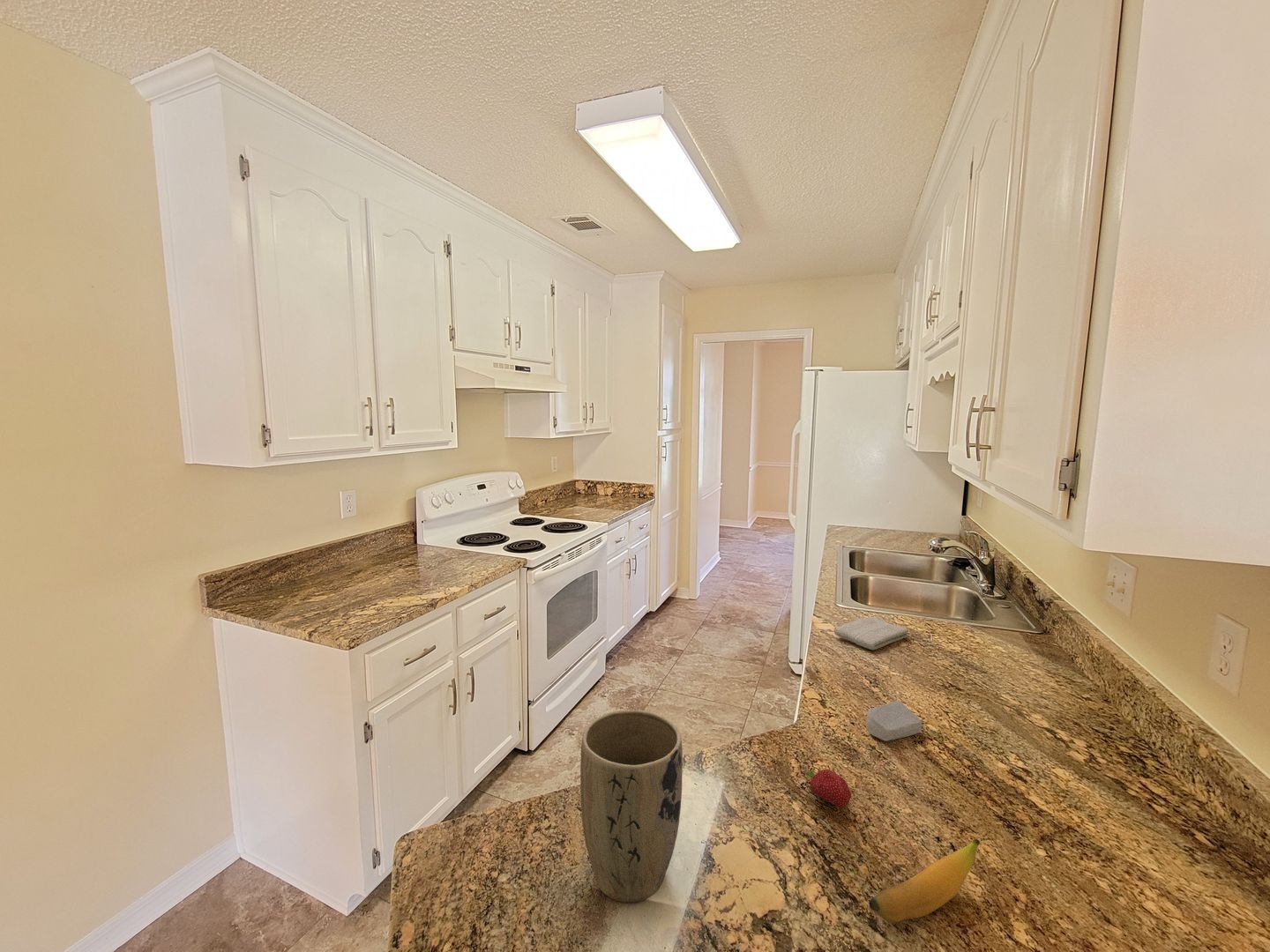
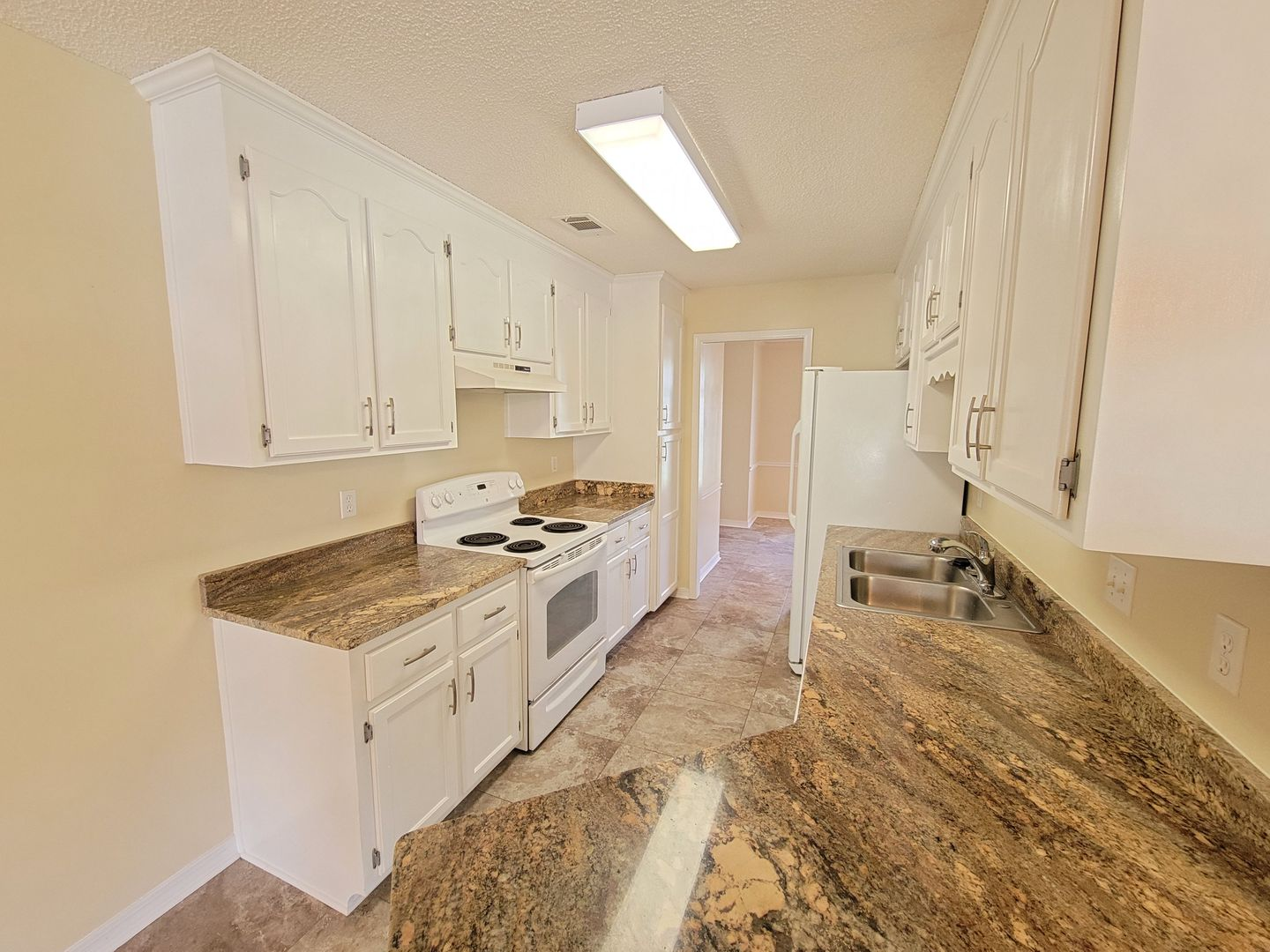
- plant pot (631, 804)
- fruit (829, 785)
- banana (926, 881)
- washcloth (871, 632)
- soap bar (892, 720)
